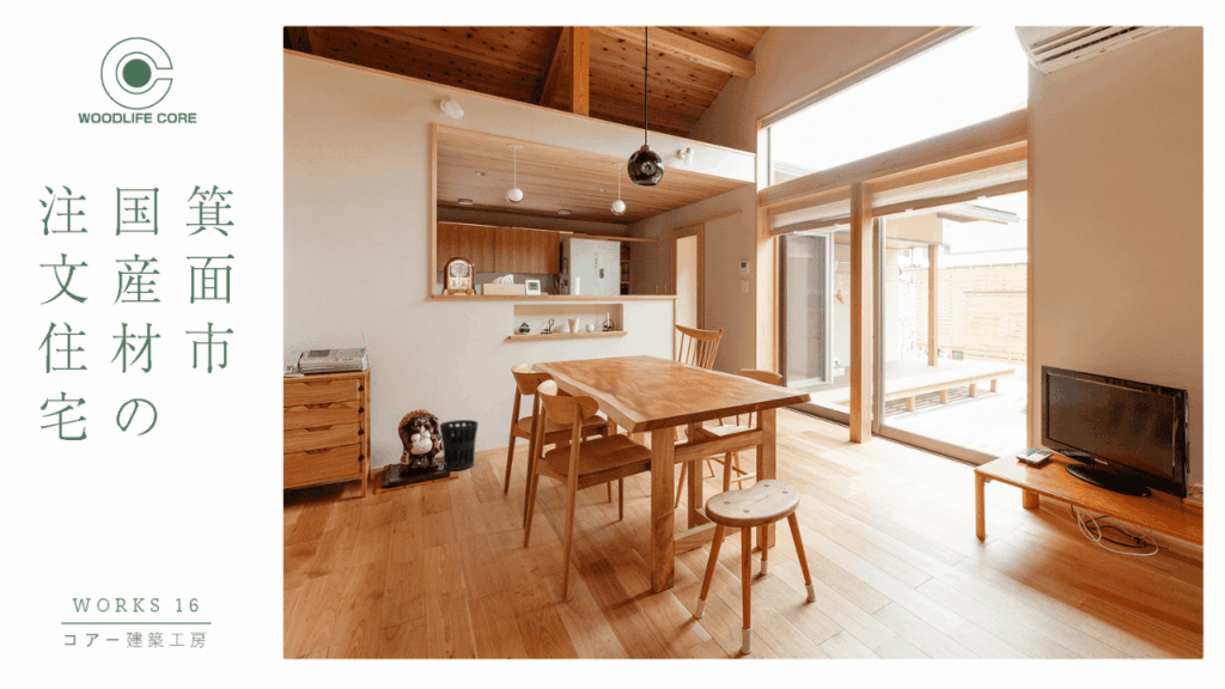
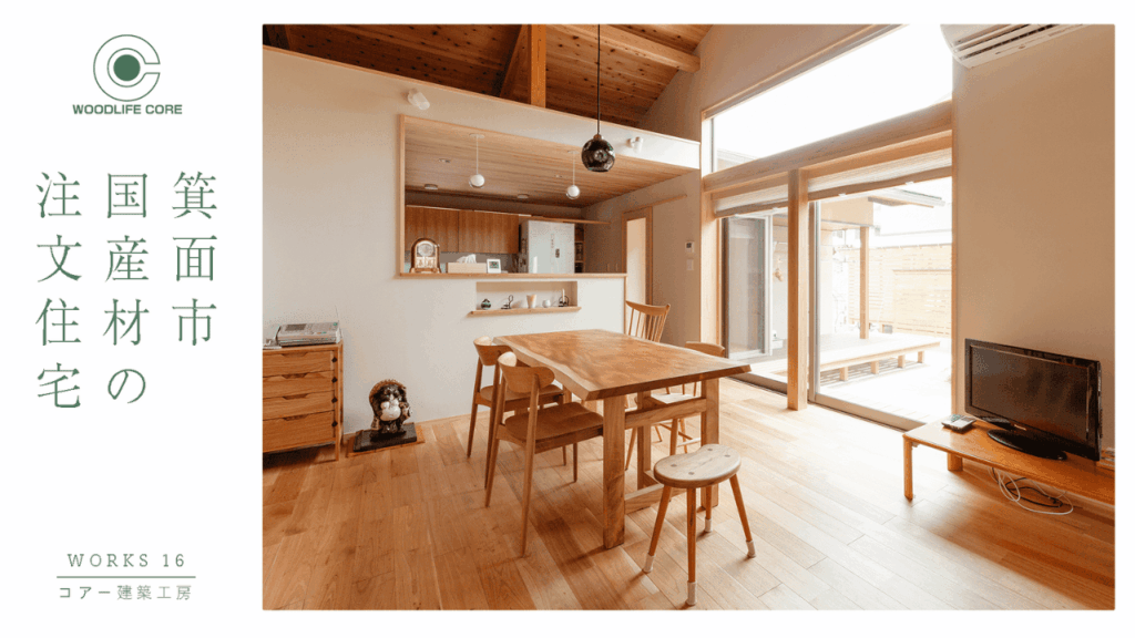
- wastebasket (458, 444)
